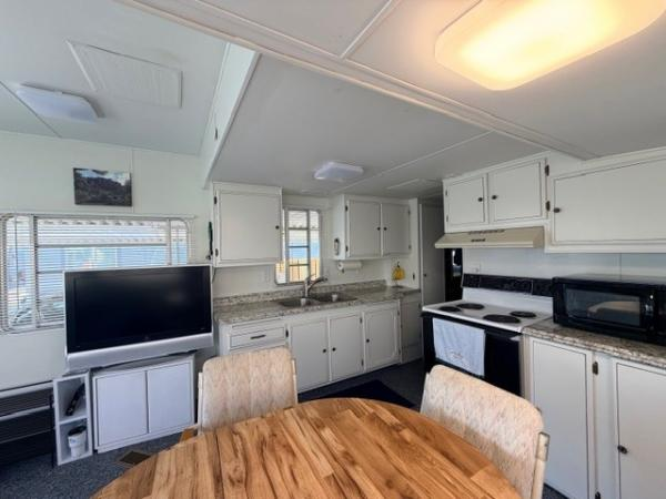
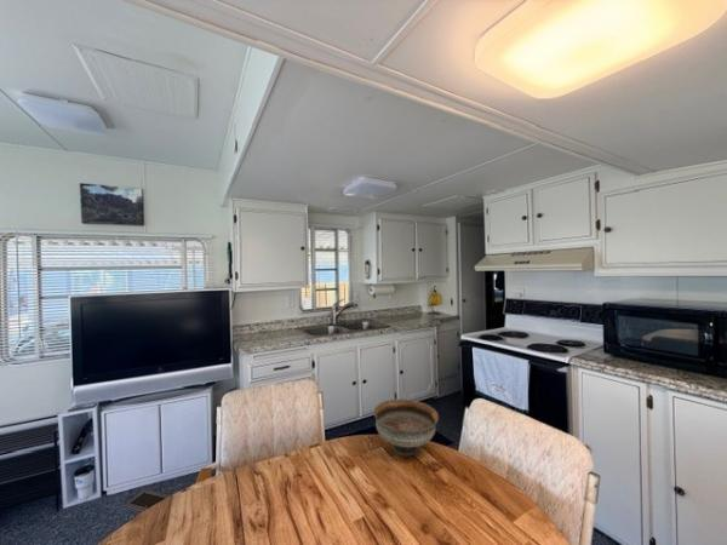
+ bowl (406, 430)
